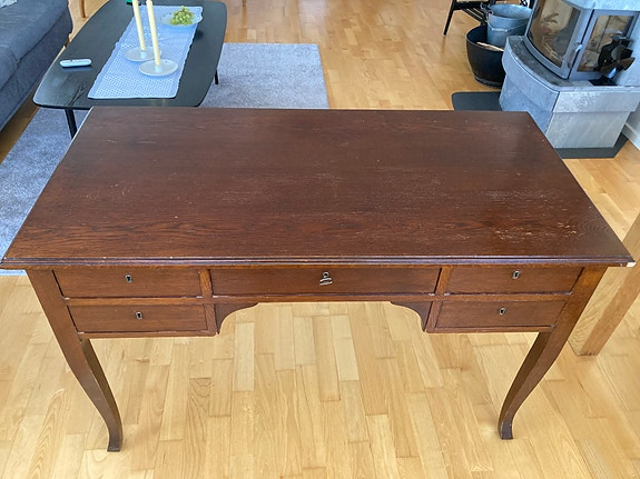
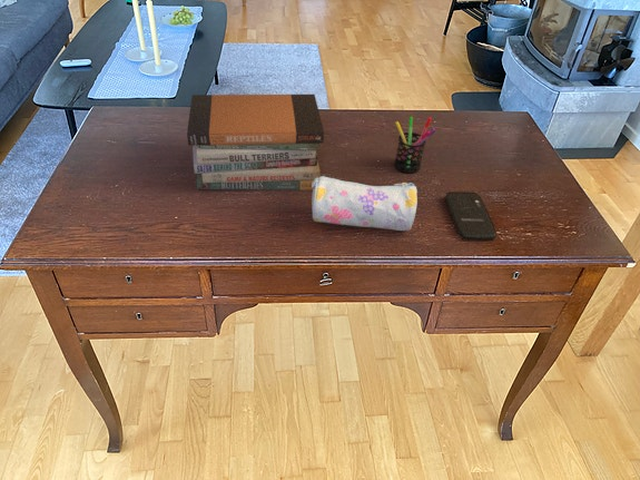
+ pen holder (412, 140)
+ pencil case (363, 203)
+ book stack (255, 141)
+ smartphone (470, 215)
